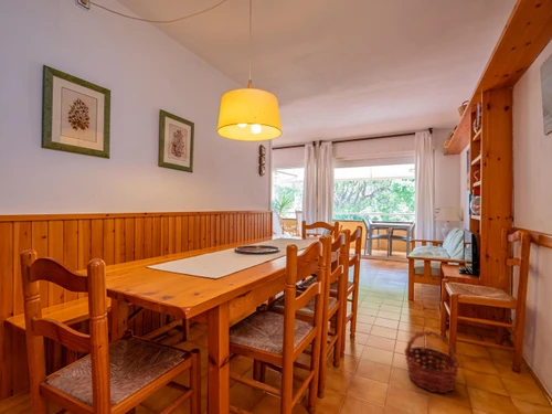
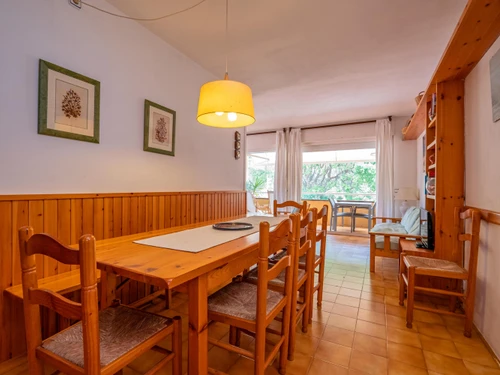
- basket (431, 355)
